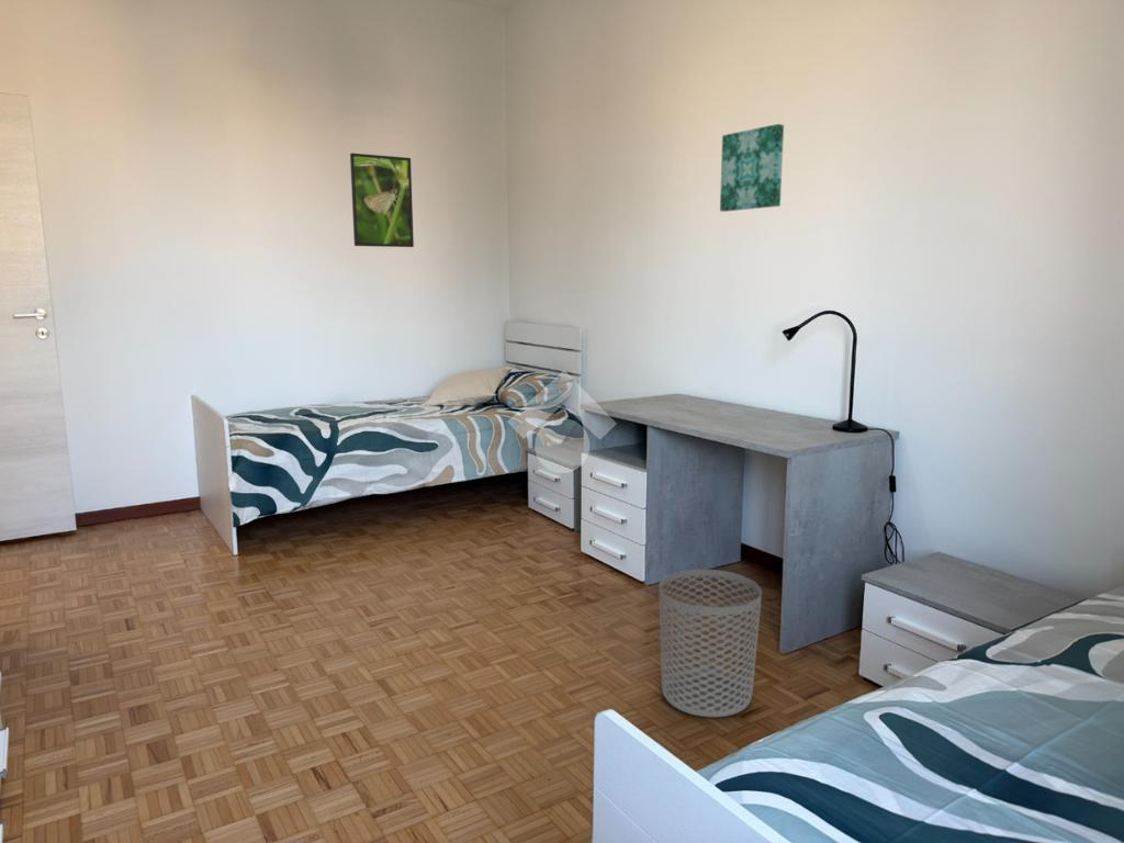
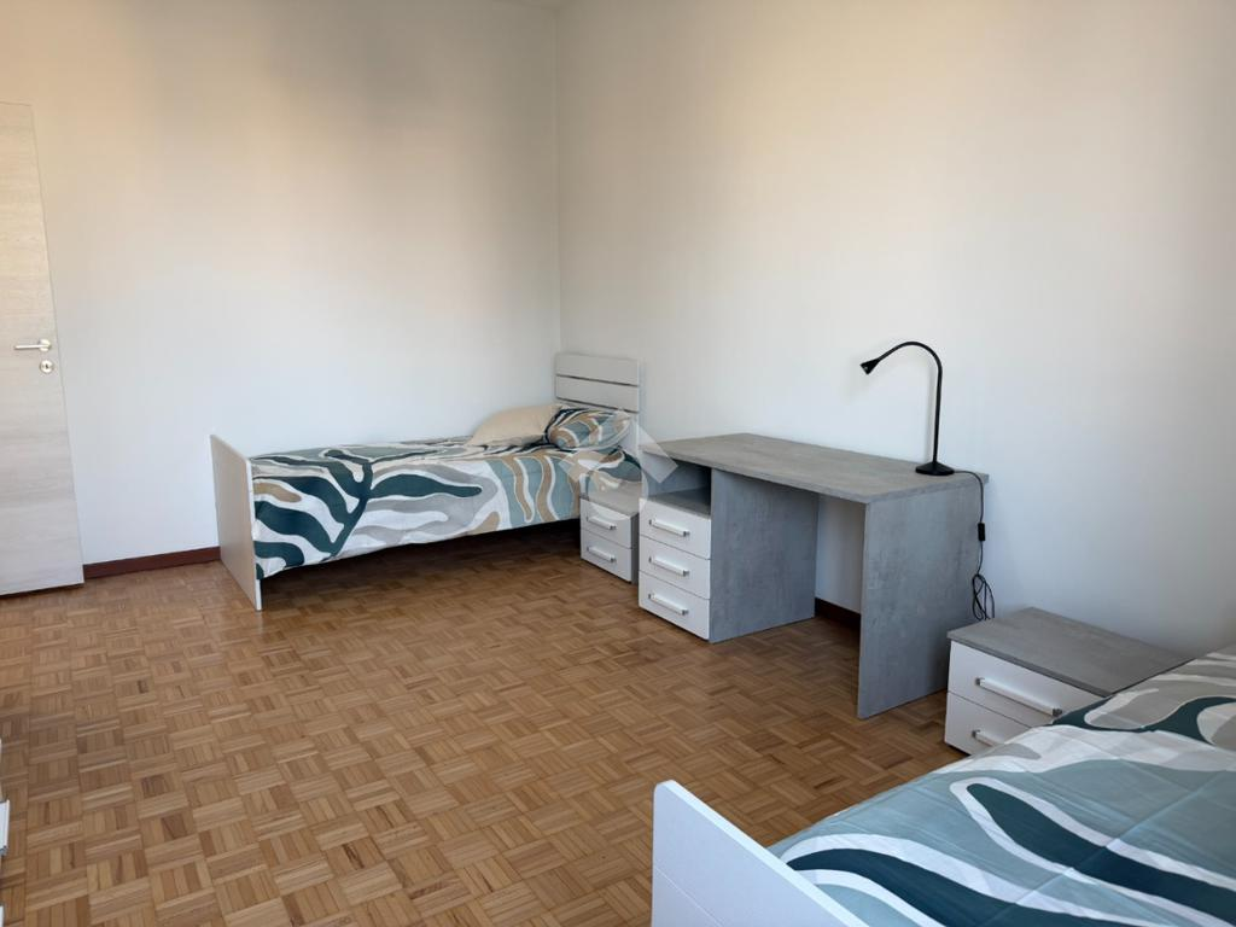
- waste bin (708, 642)
- wall art (750, 169)
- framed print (382, 201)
